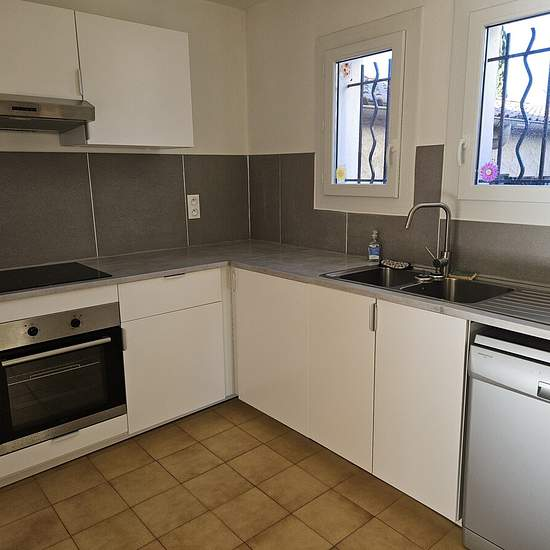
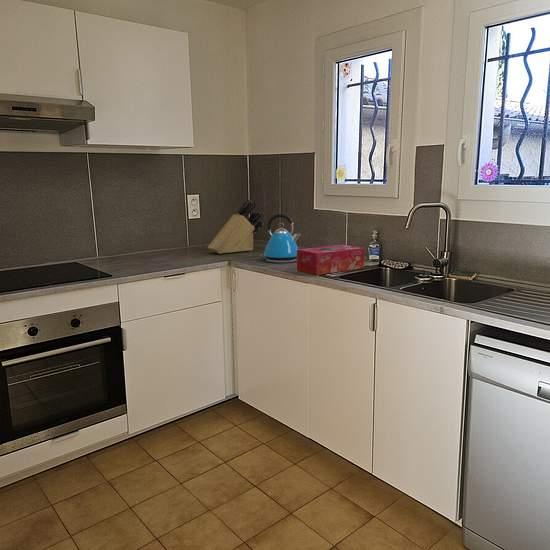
+ tissue box (330, 258)
+ kettle (280, 236)
+ knife block (236, 225)
